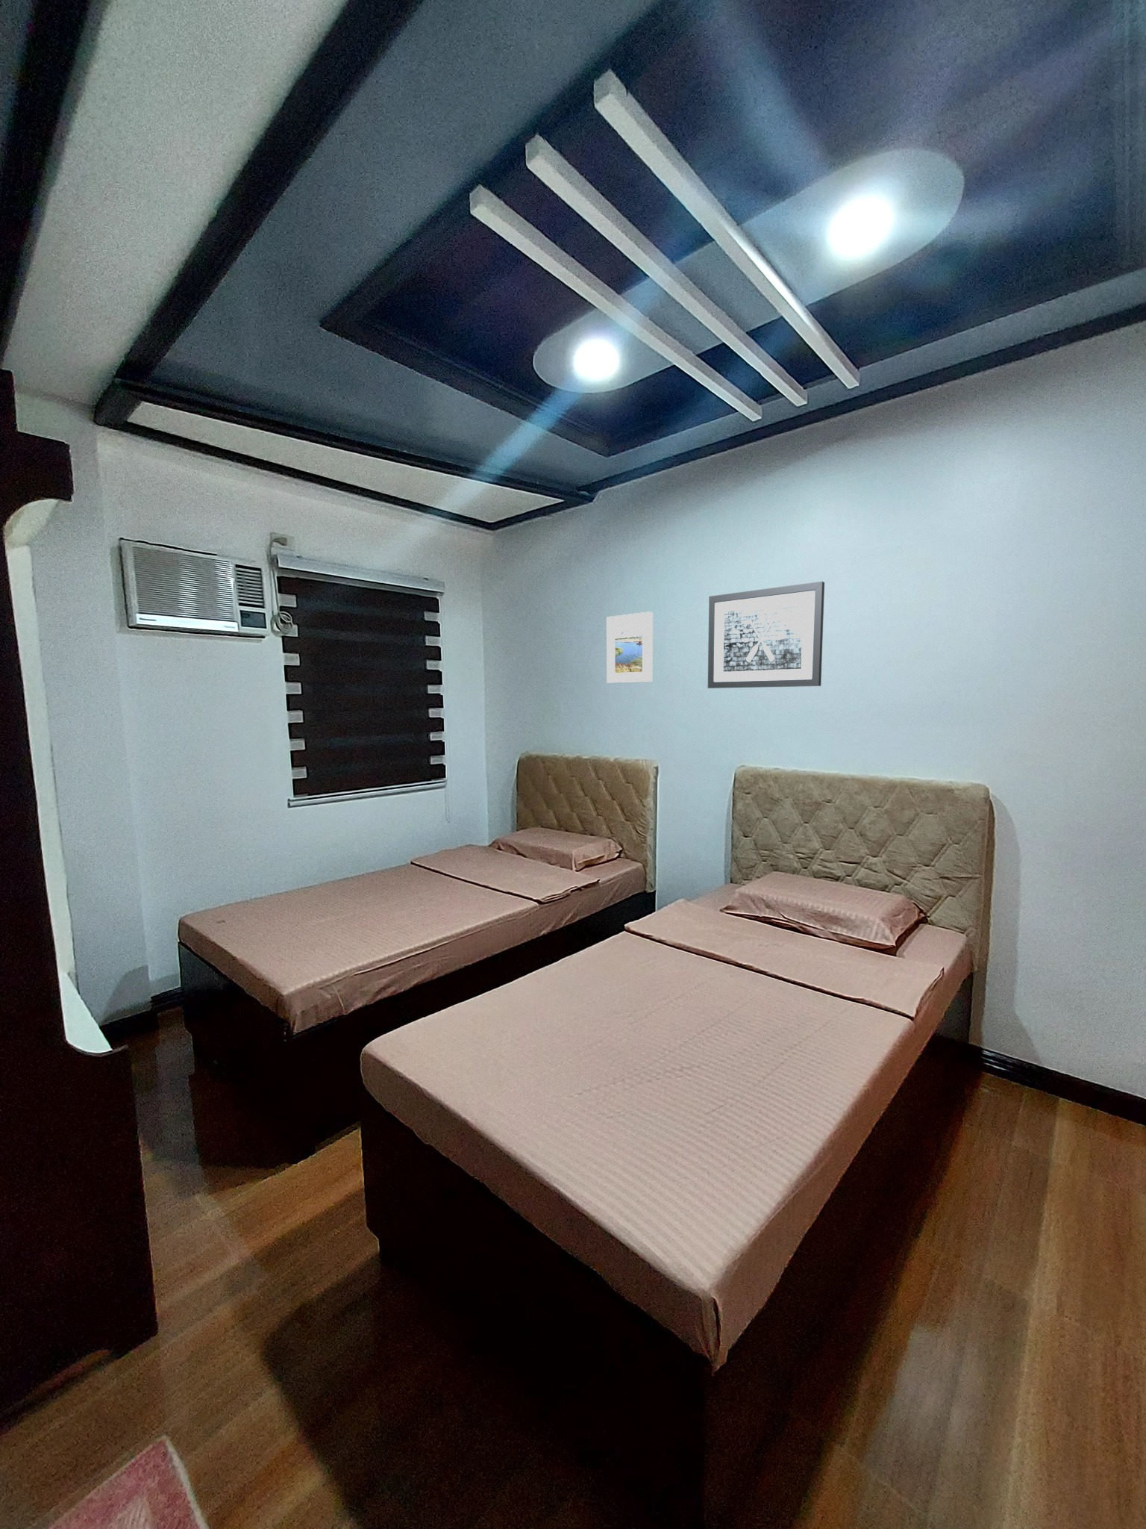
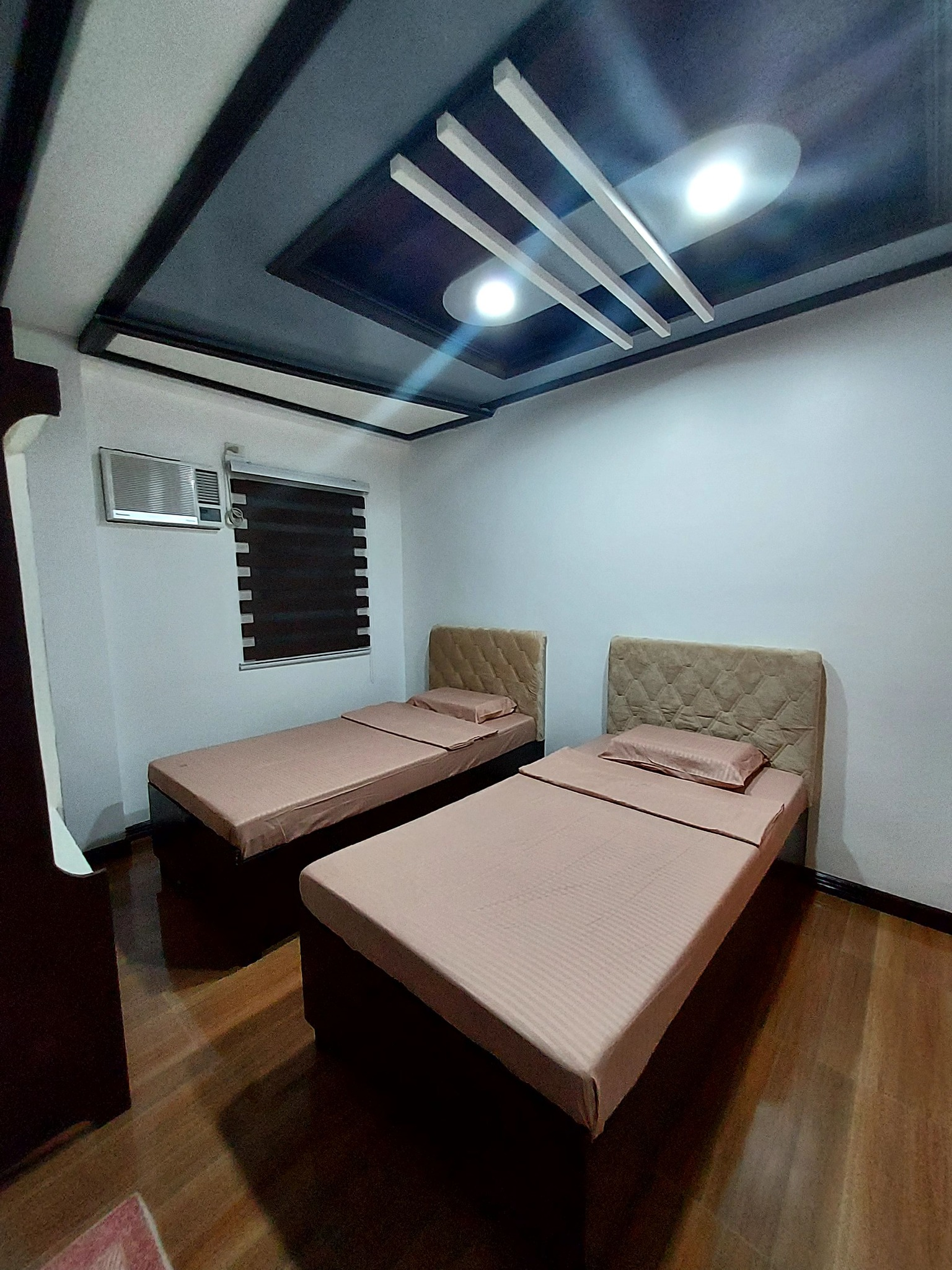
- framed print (628, 648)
- wall art (762, 638)
